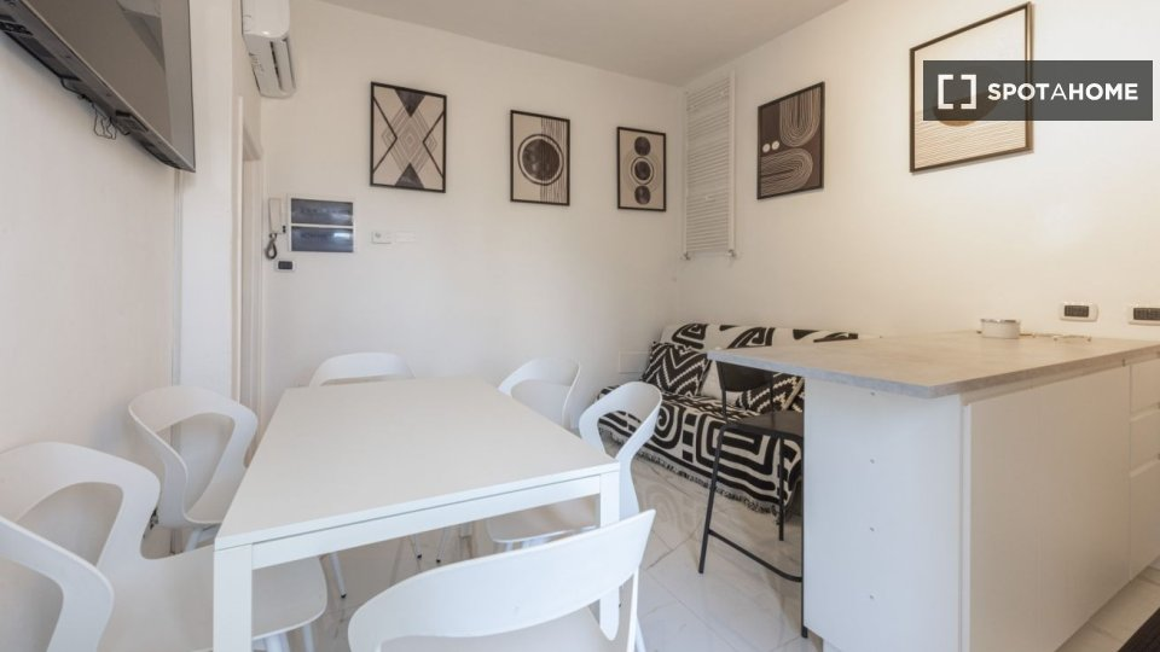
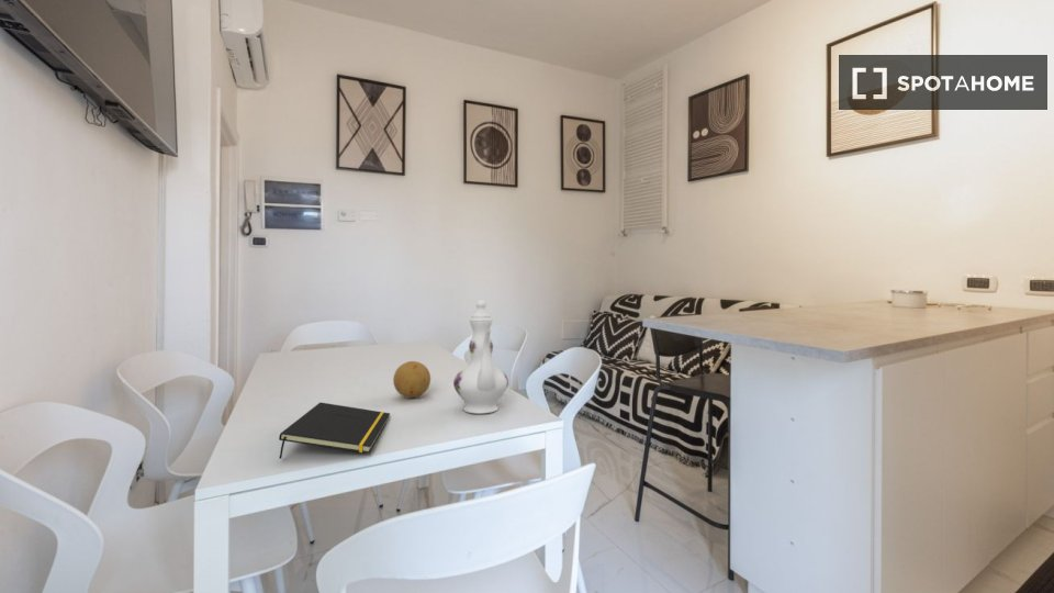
+ notepad (341, 425)
+ fruit (412, 379)
+ chinaware (482, 355)
